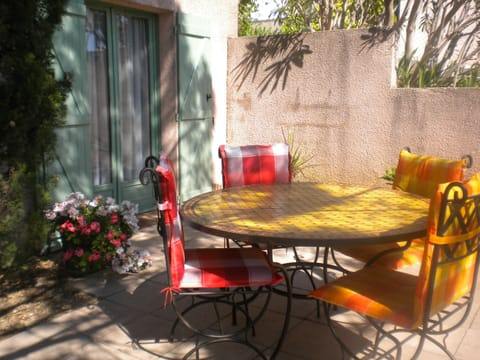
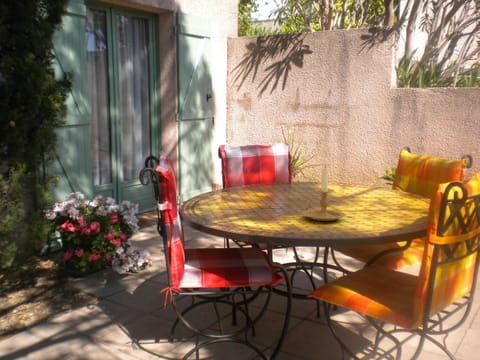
+ candle holder (324, 192)
